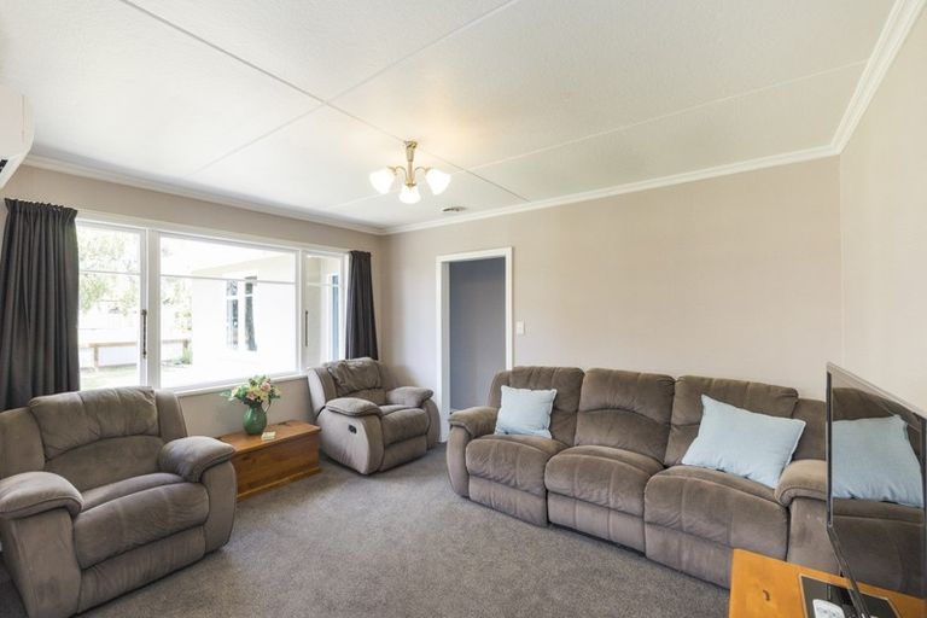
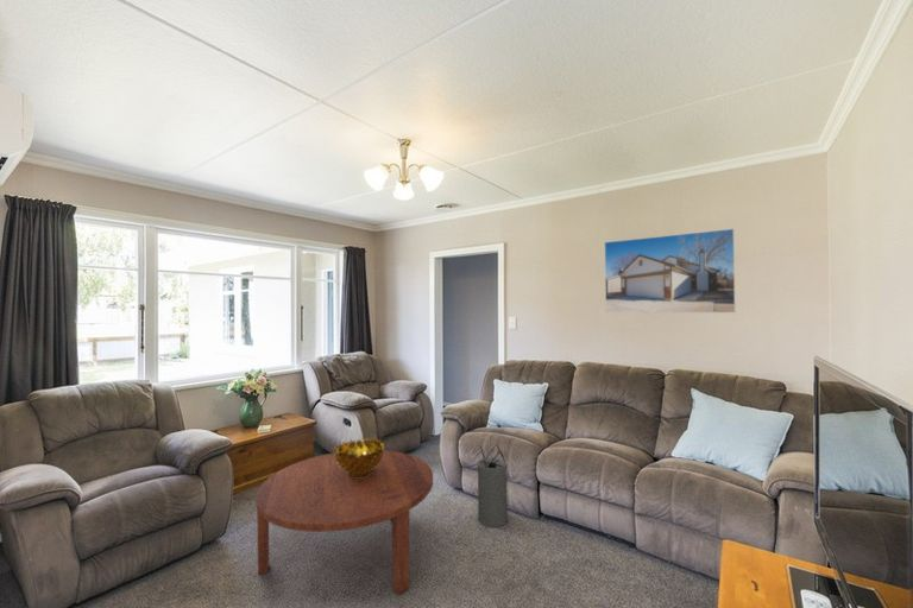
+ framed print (665, 274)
+ speaker (492, 482)
+ coffee table (350, 515)
+ decorative bowl (359, 457)
